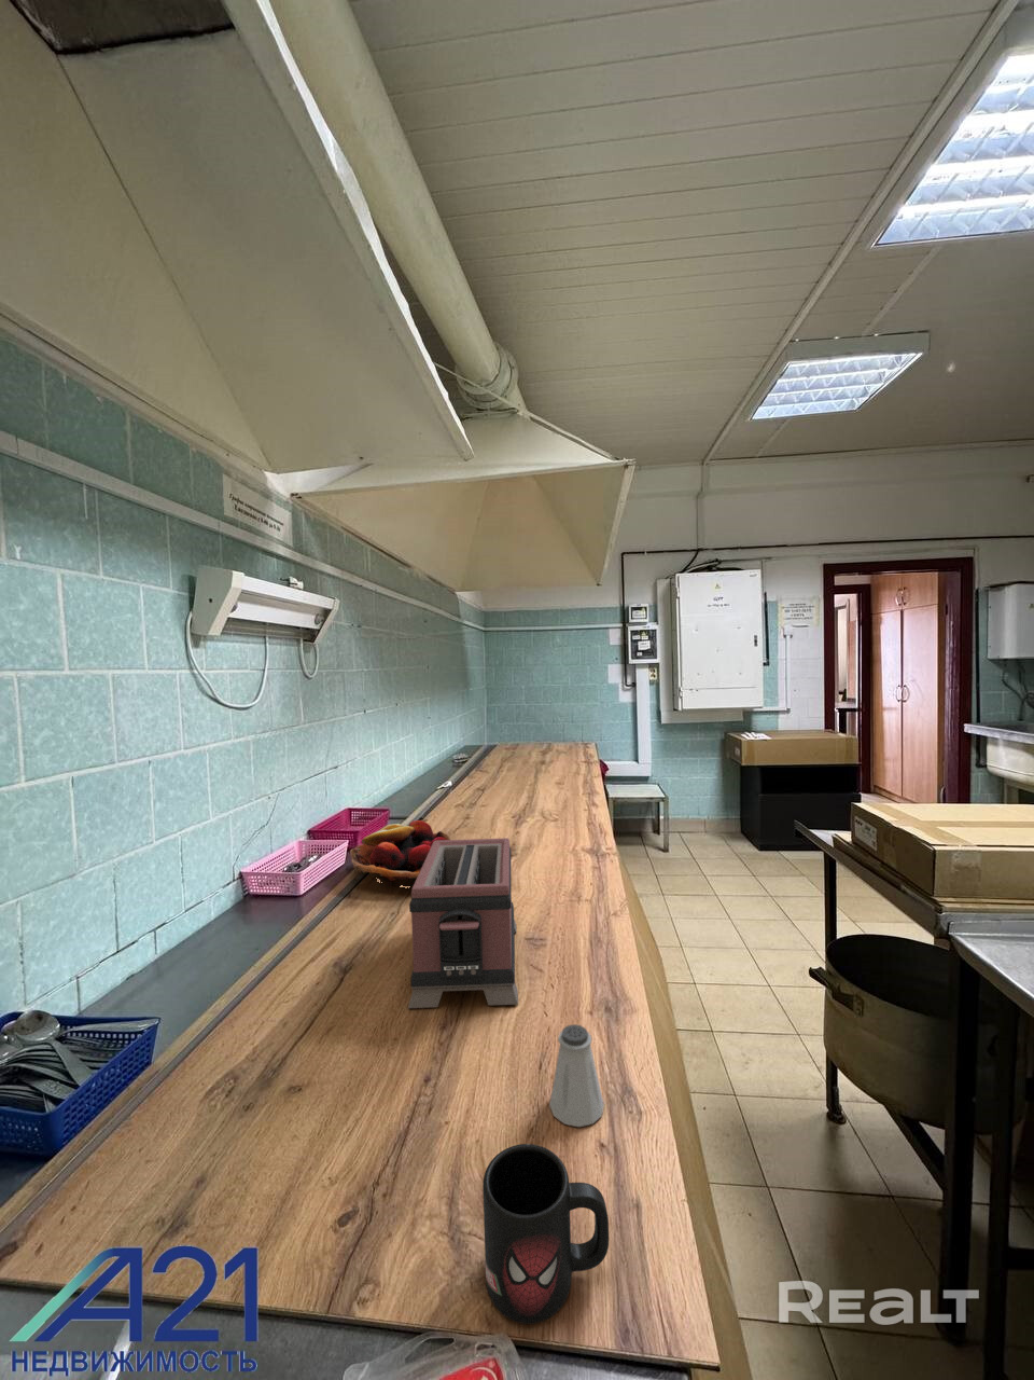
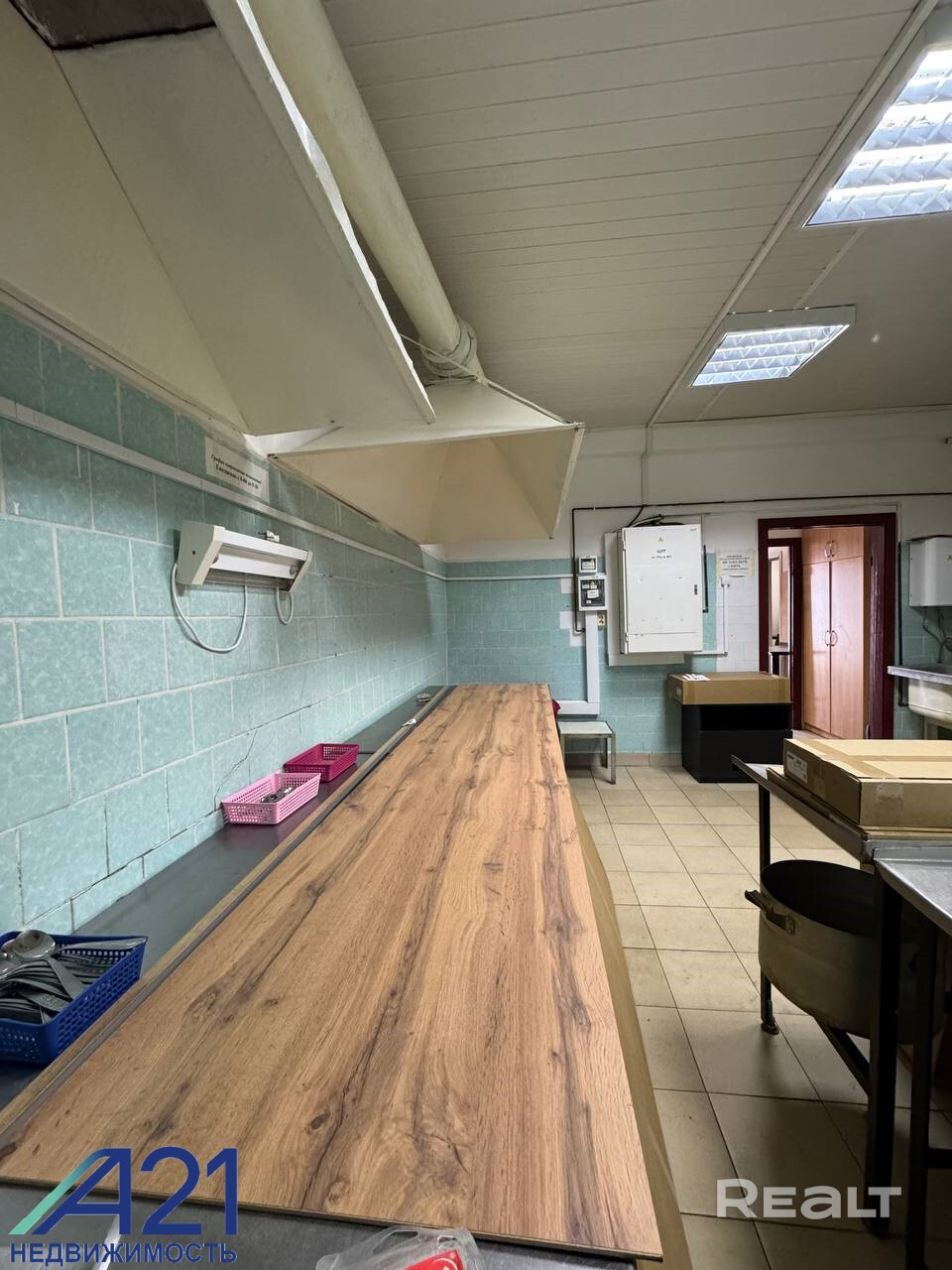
- fruit basket (407, 850)
- saltshaker (576, 1068)
- toaster (466, 913)
- mug (546, 1226)
